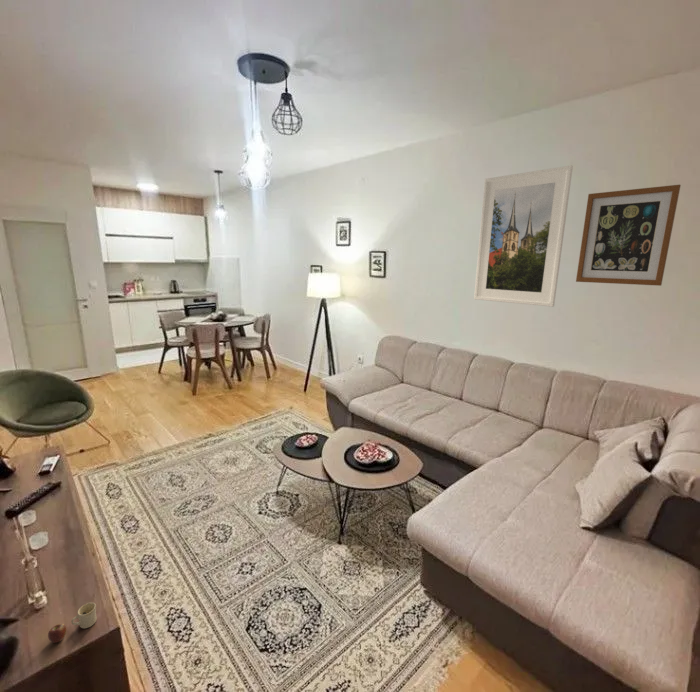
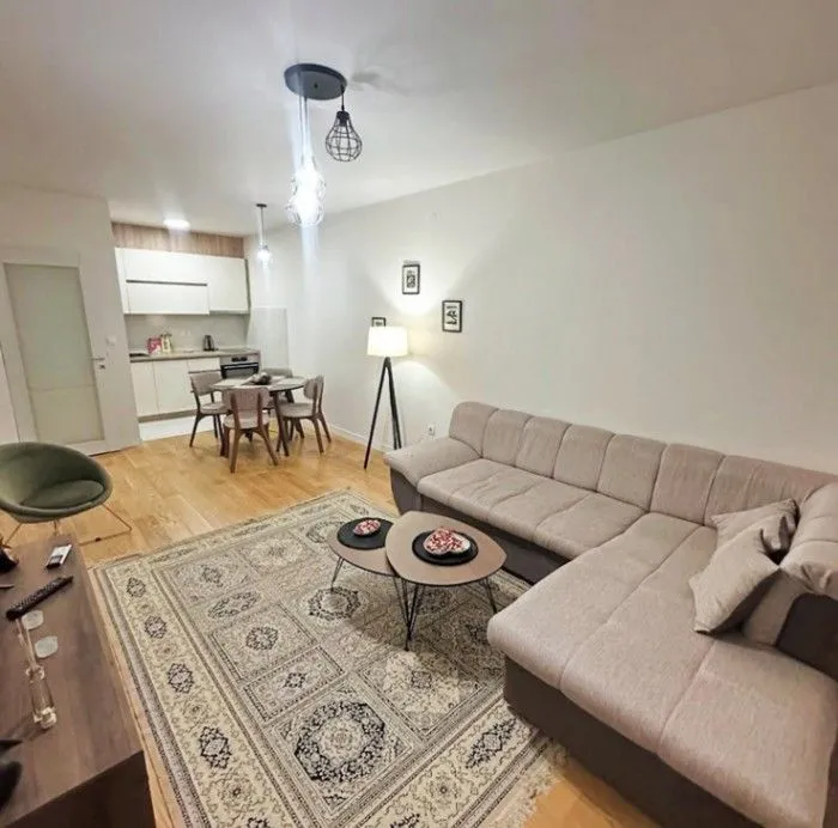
- wall art (623, 237)
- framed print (517, 240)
- mug (73, 623)
